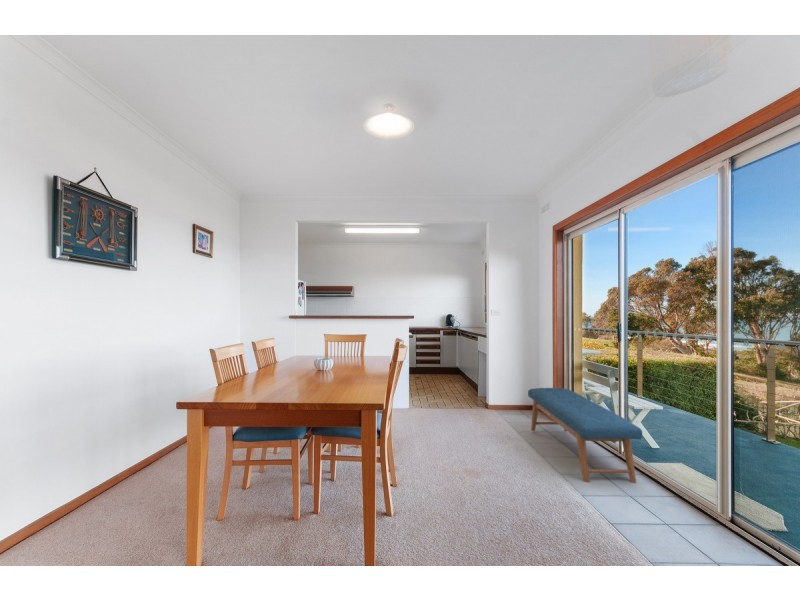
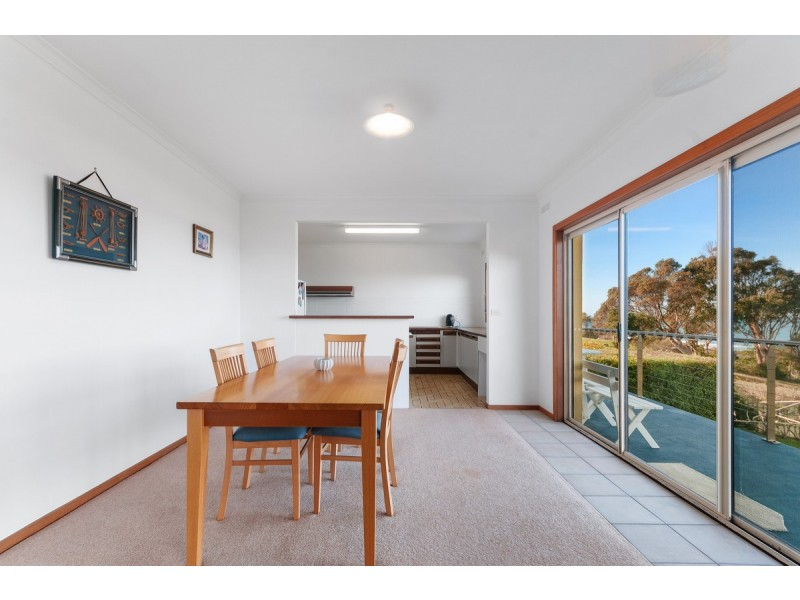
- bench (574, 427)
